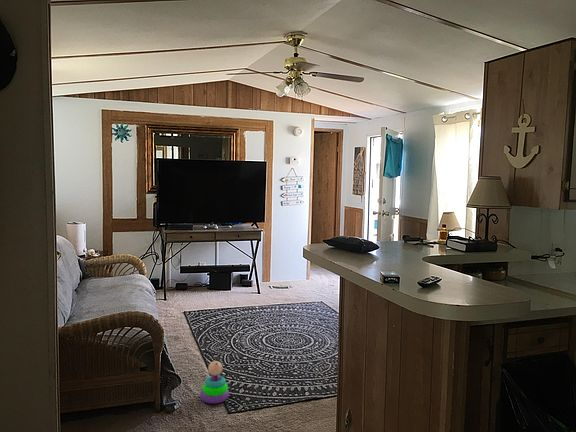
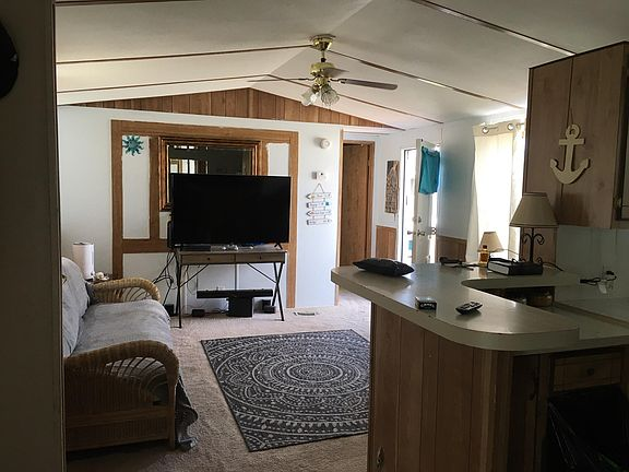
- stacking toy (214, 379)
